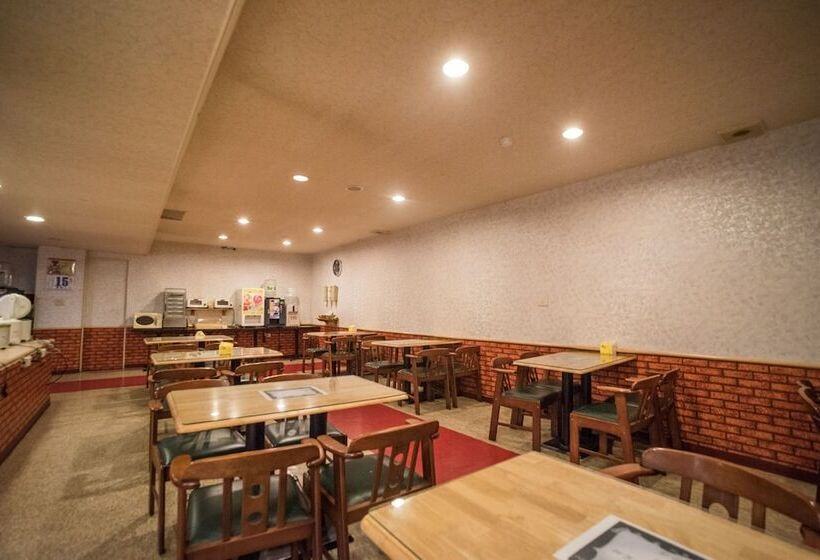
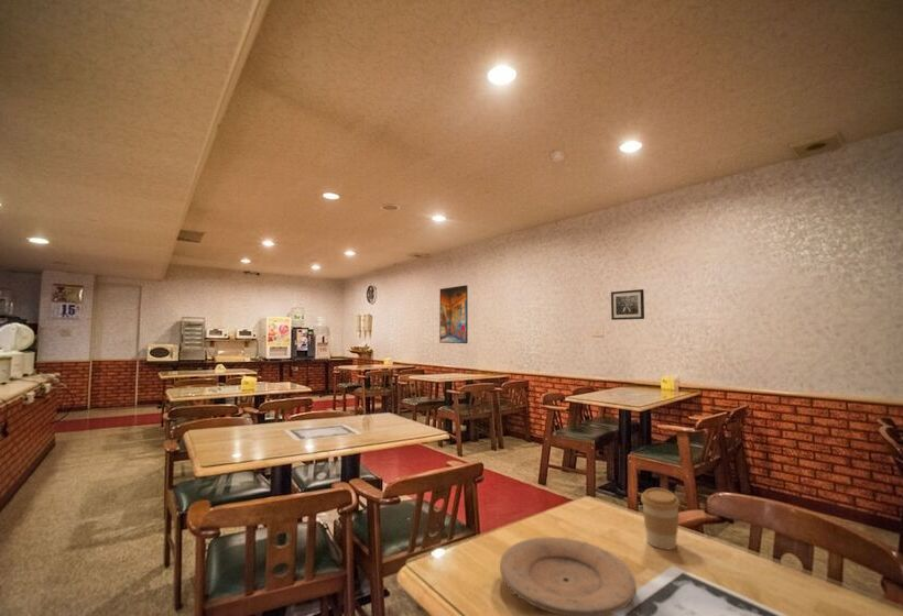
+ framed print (453, 315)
+ plate (565, 576)
+ coffee cup (660, 517)
+ wall art (627, 305)
